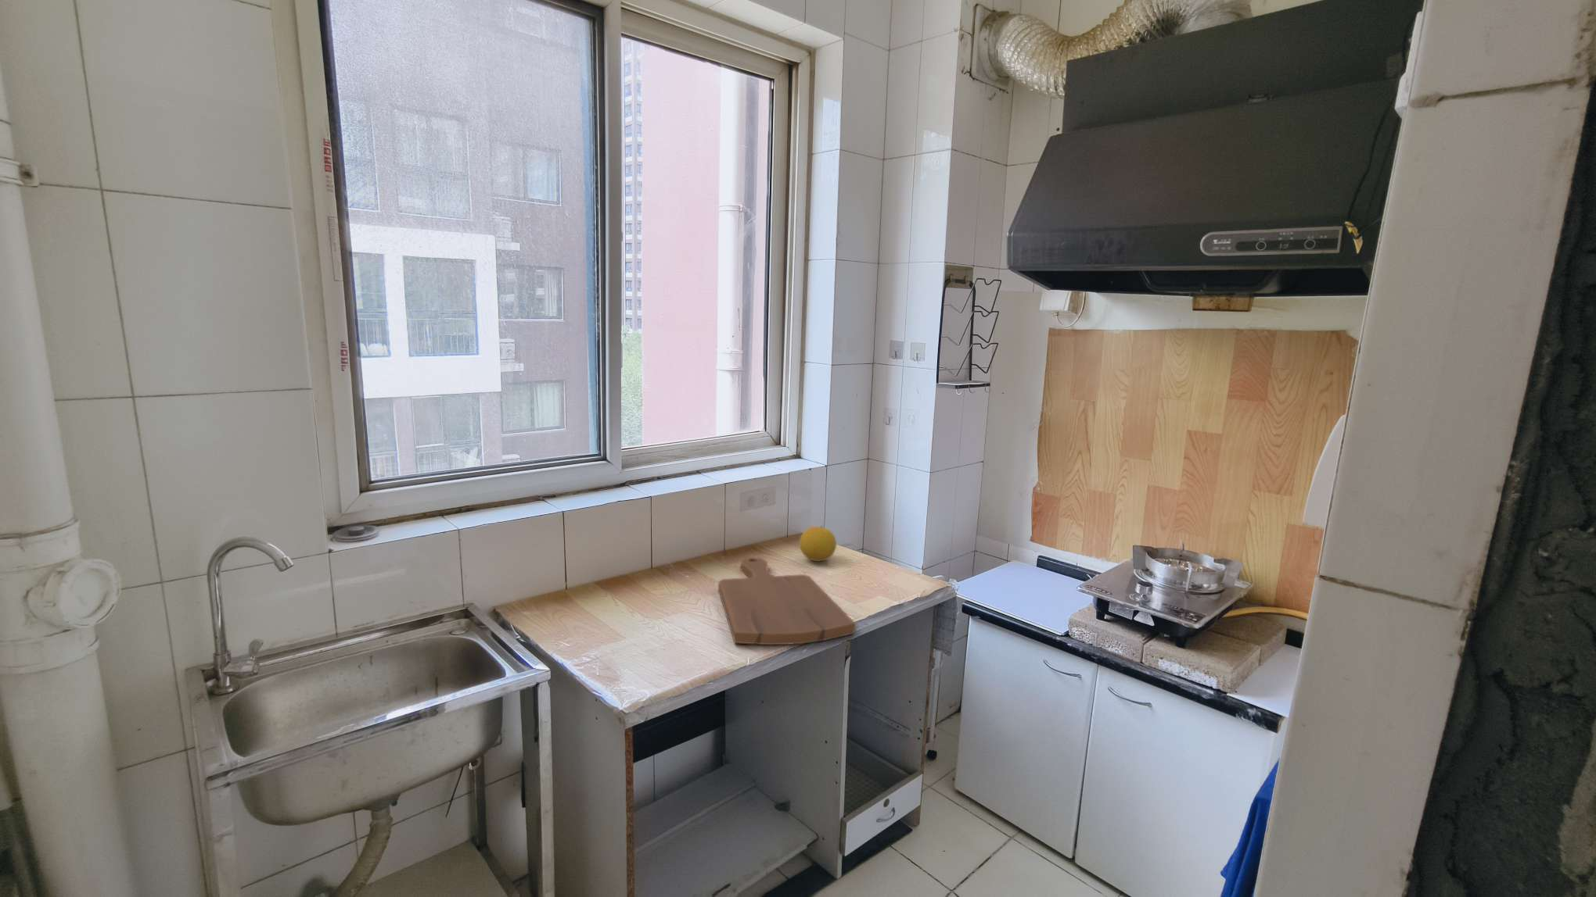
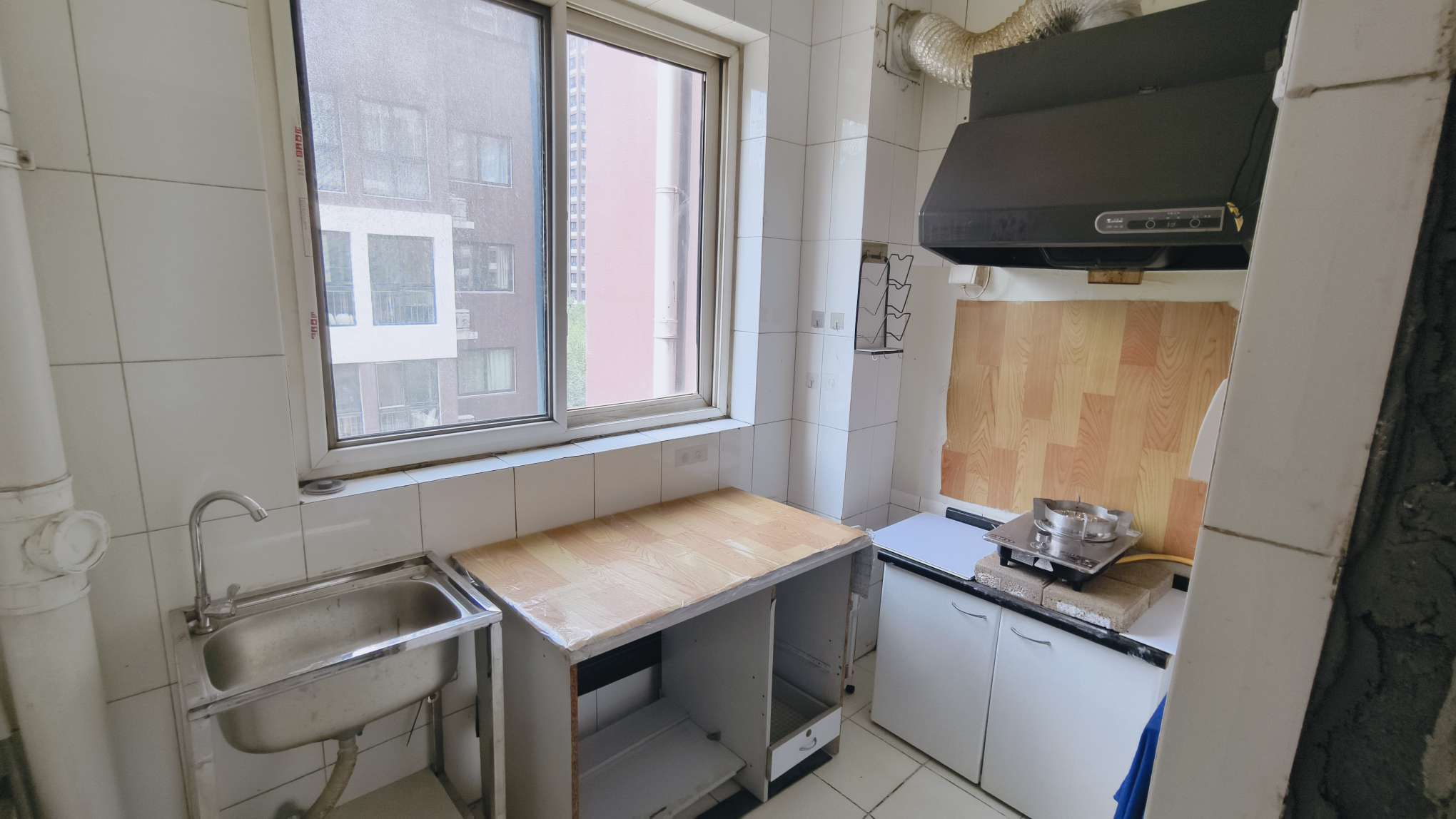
- cutting board (775, 601)
- fruit (818, 543)
